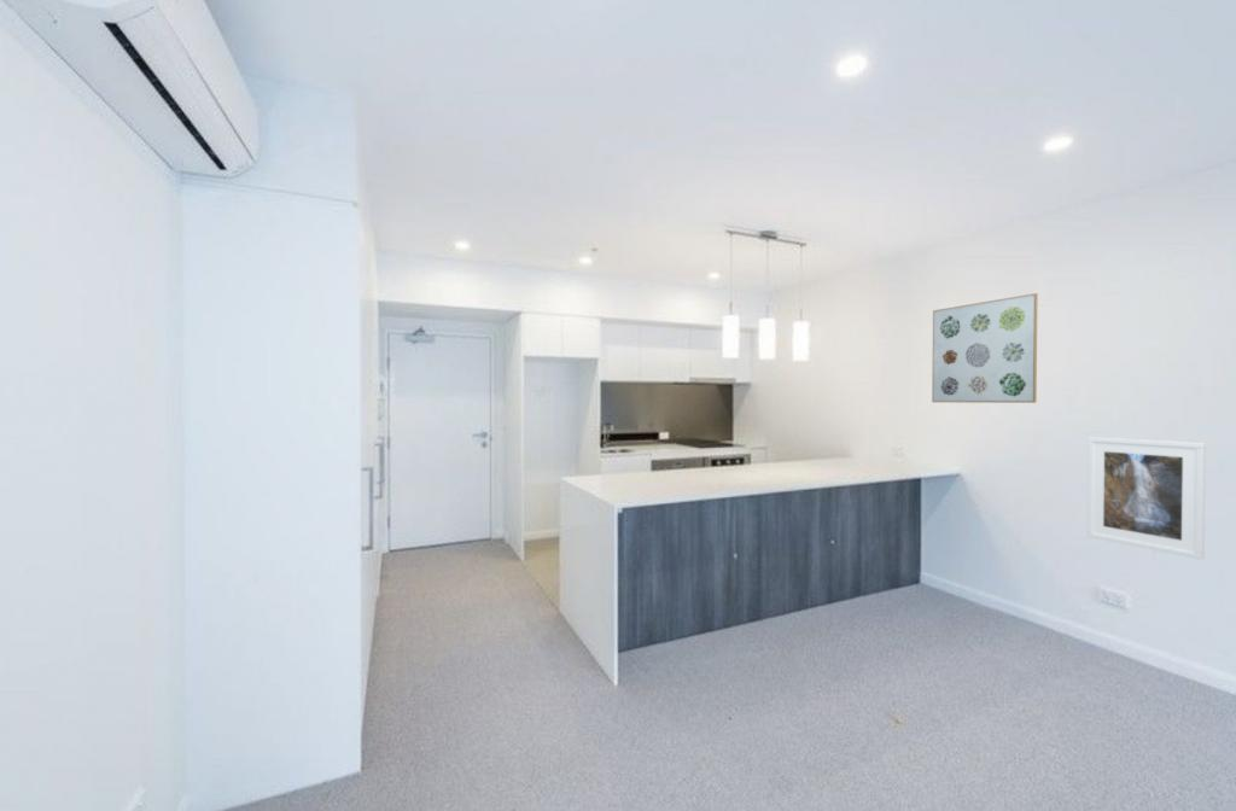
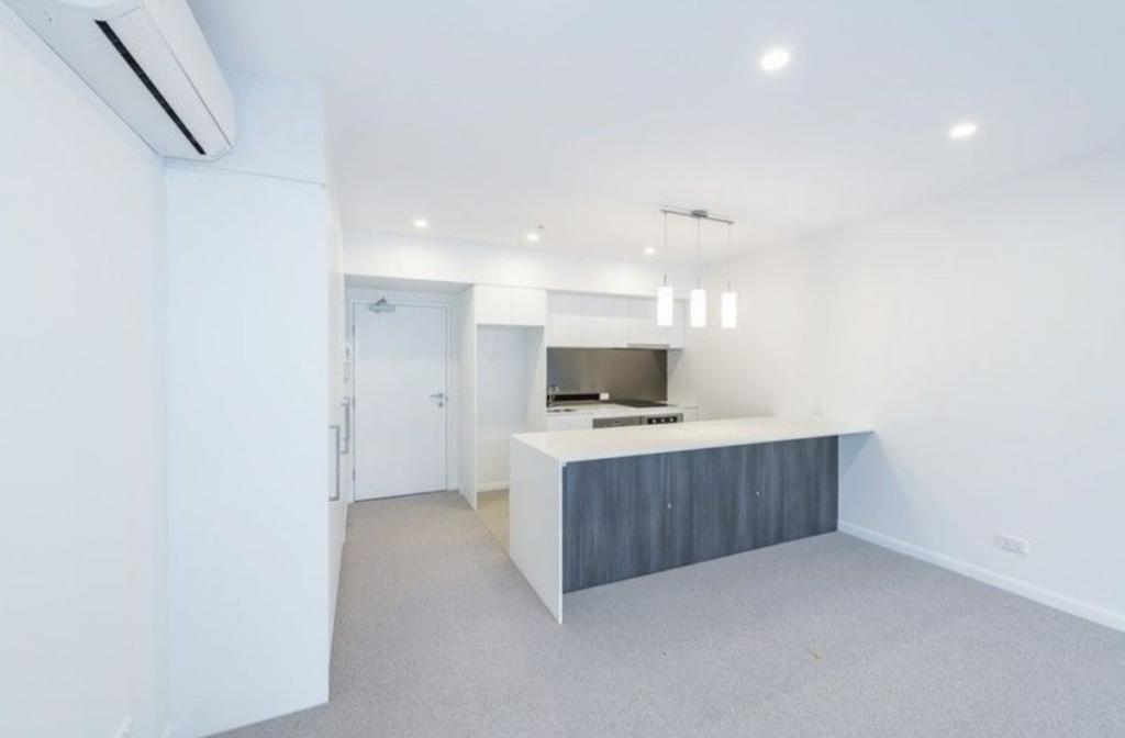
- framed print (1141, 492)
- wall art (980, 352)
